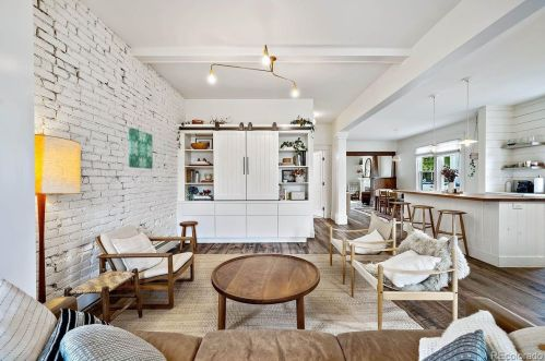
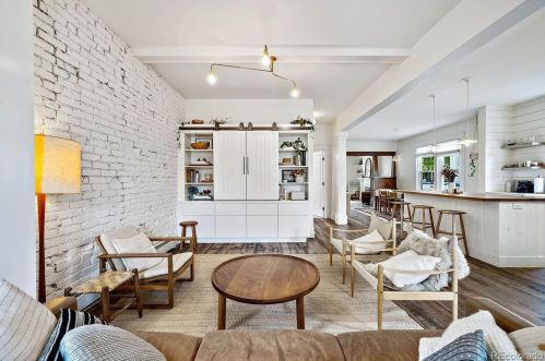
- wall art (141, 149)
